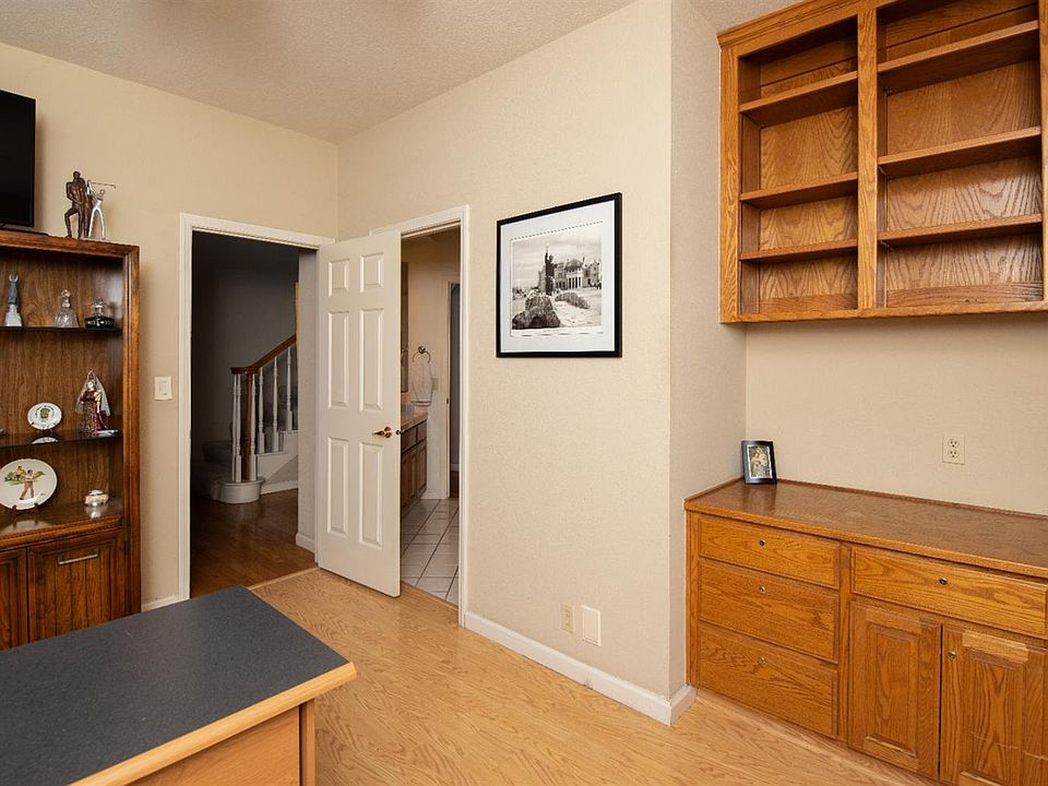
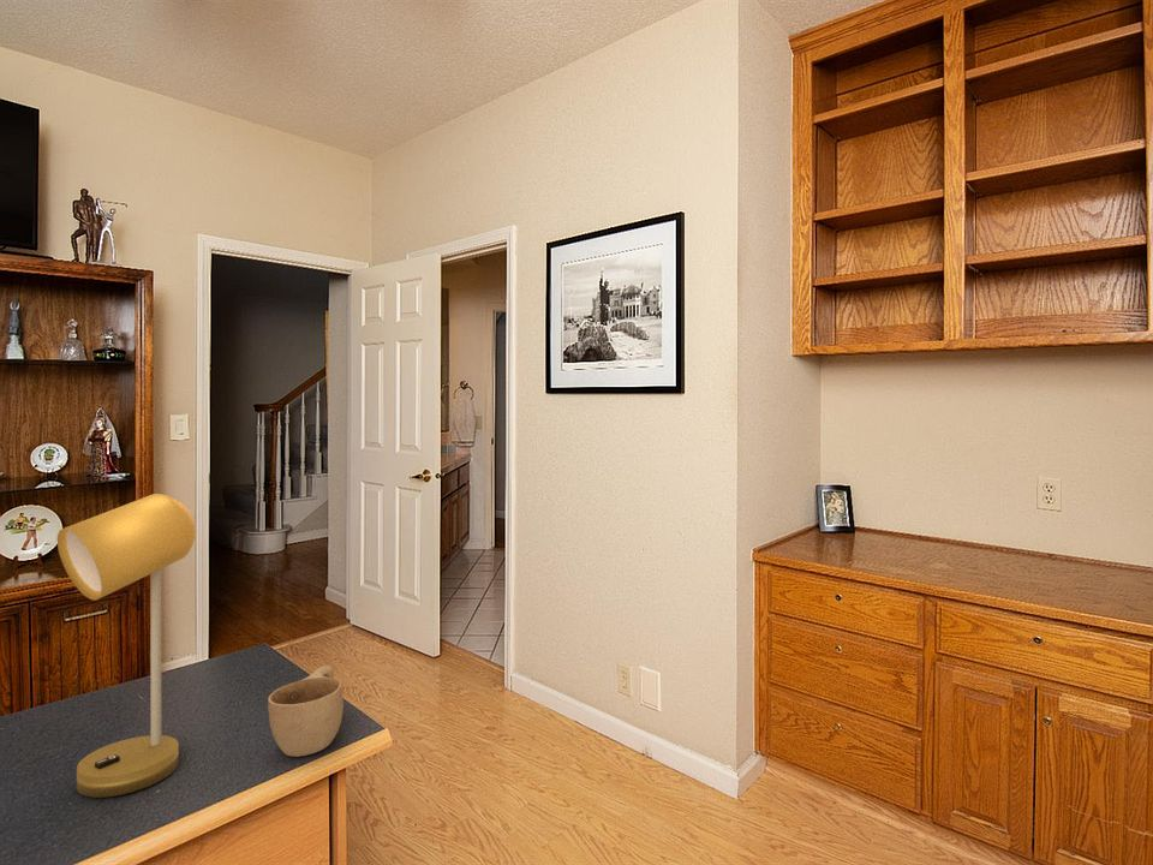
+ cup (313, 710)
+ desk lamp (150, 634)
